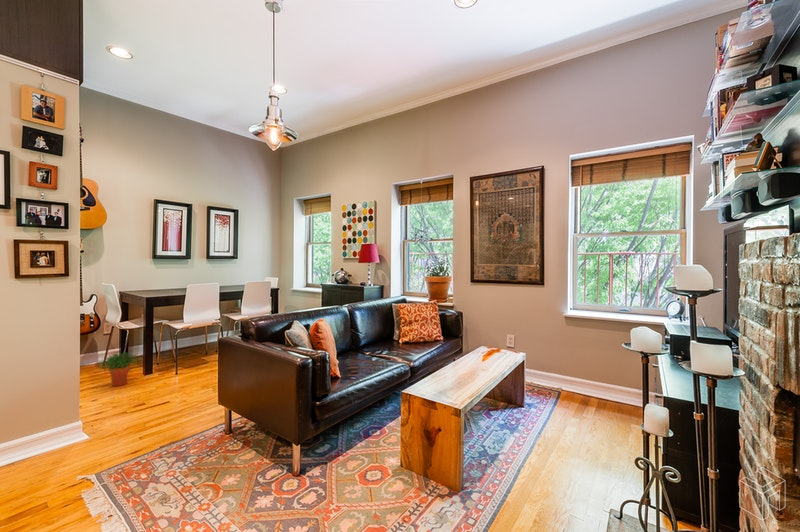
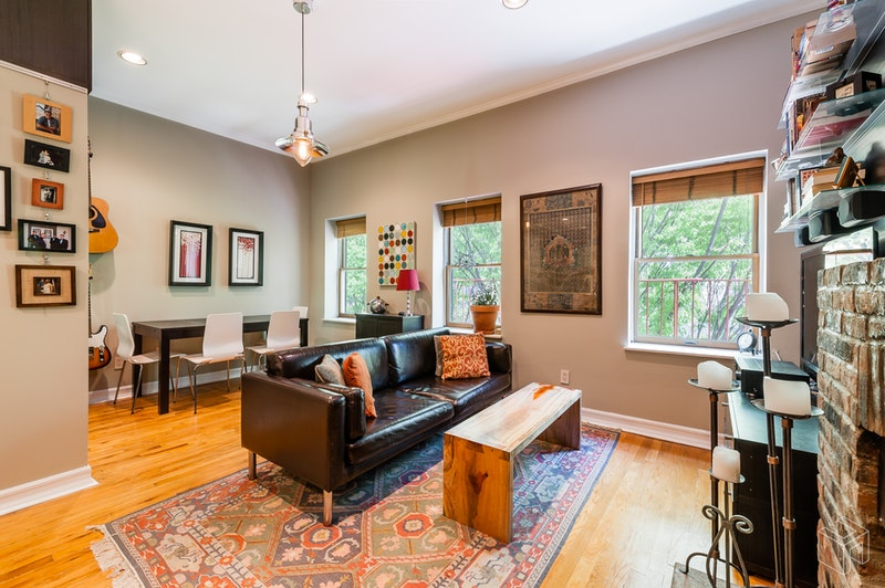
- potted plant (119, 368)
